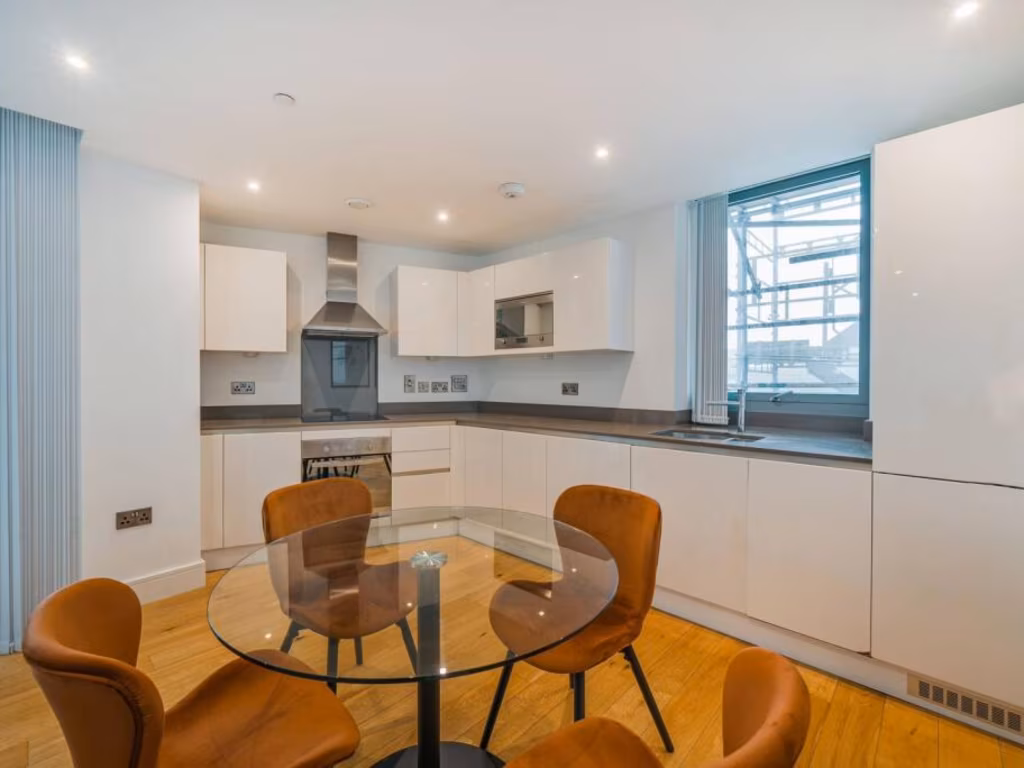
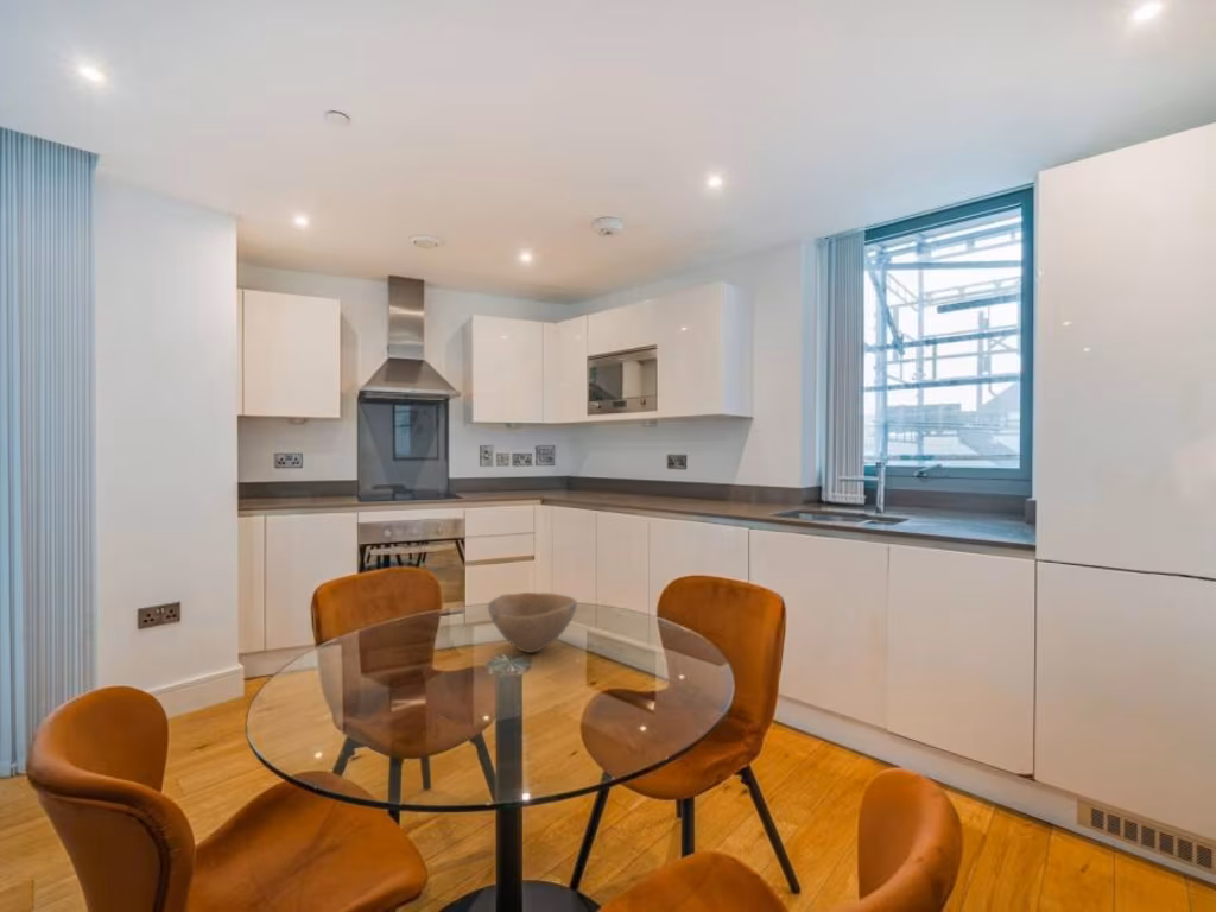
+ bowl (532, 625)
